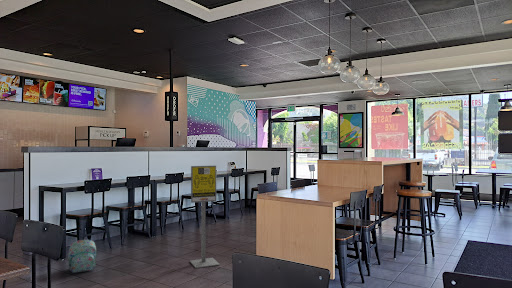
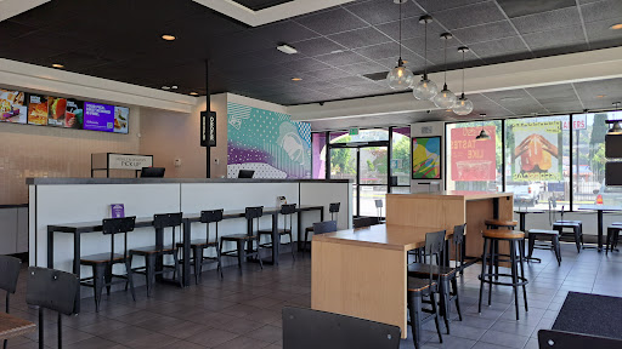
- backpack (82, 254)
- sign stand (204, 214)
